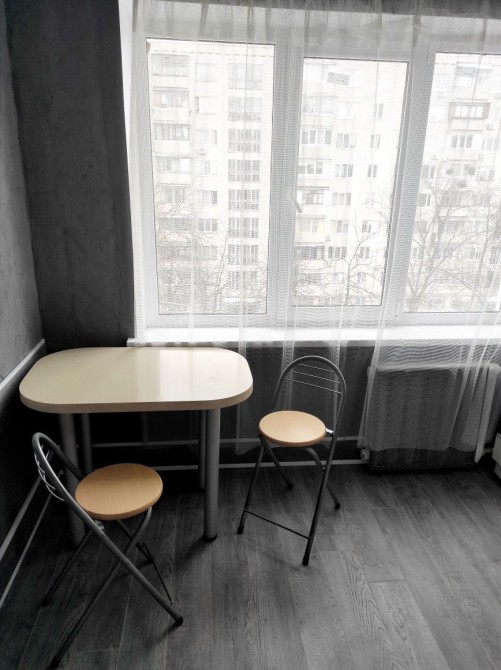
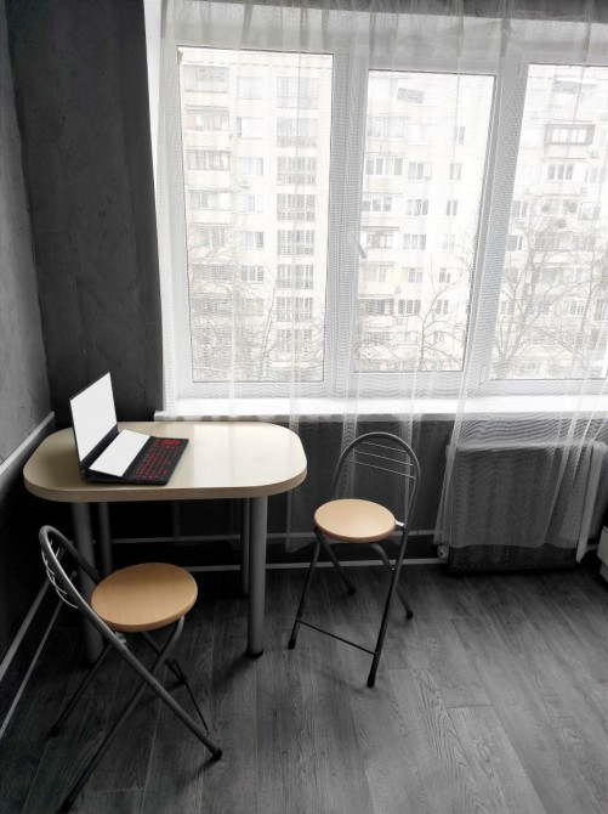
+ laptop (136, 431)
